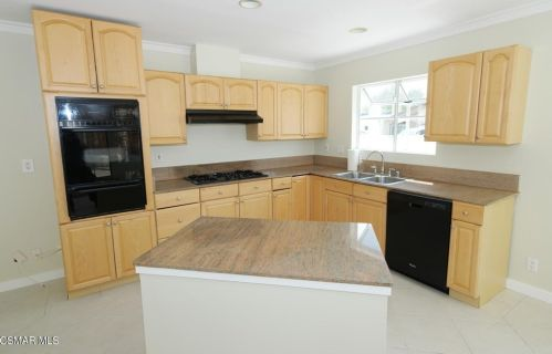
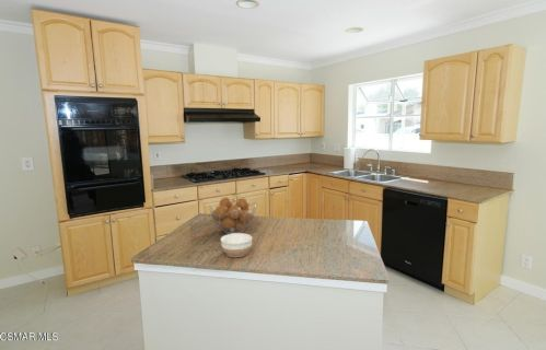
+ bowl (236, 245)
+ fruit basket (233, 214)
